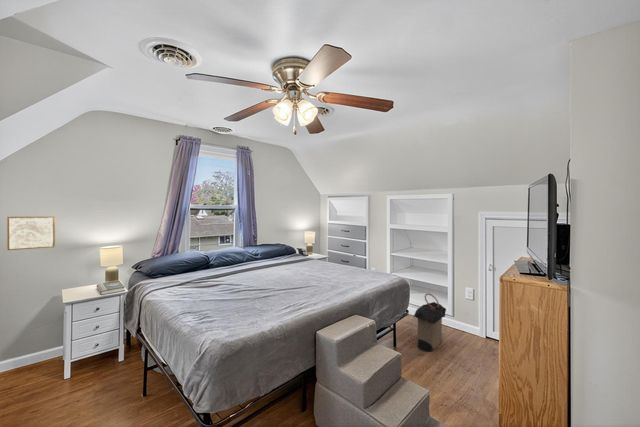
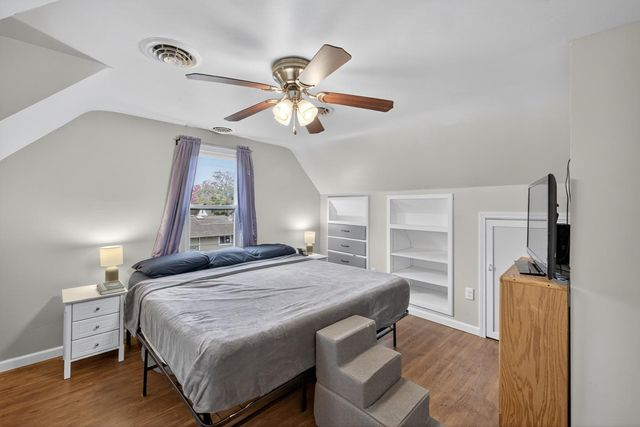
- laundry hamper (430, 320)
- wall art (32, 232)
